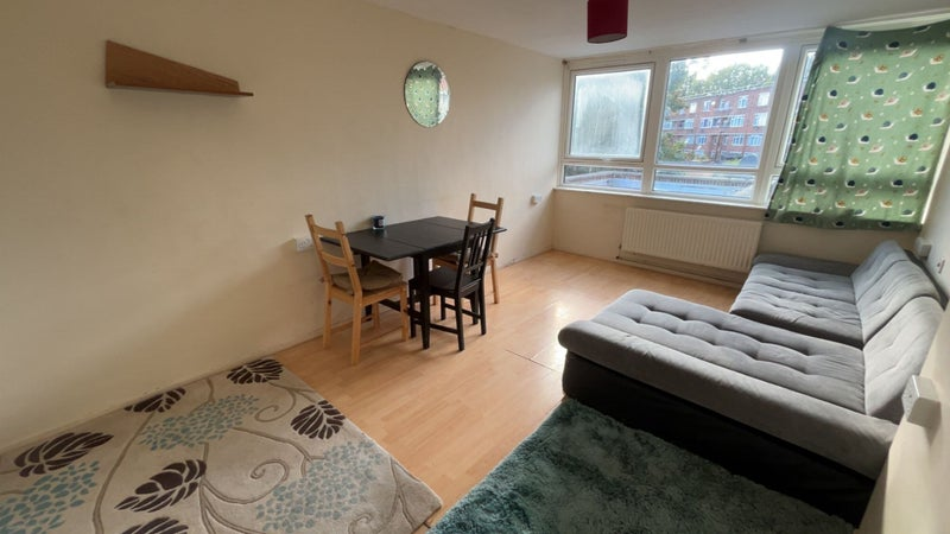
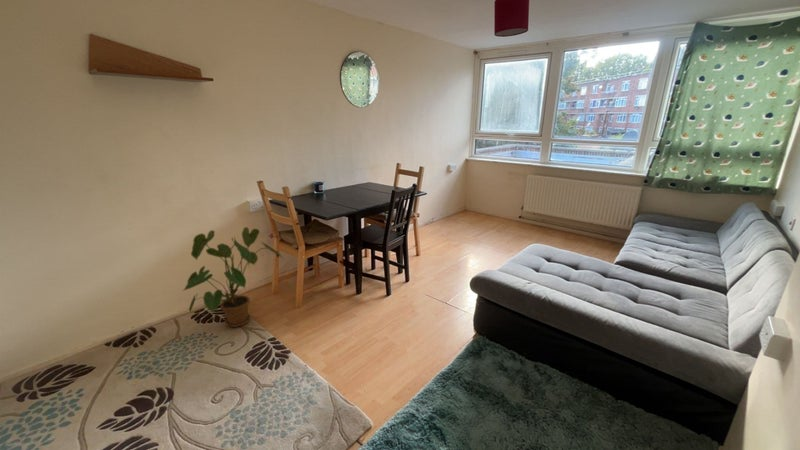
+ house plant (234, 275)
